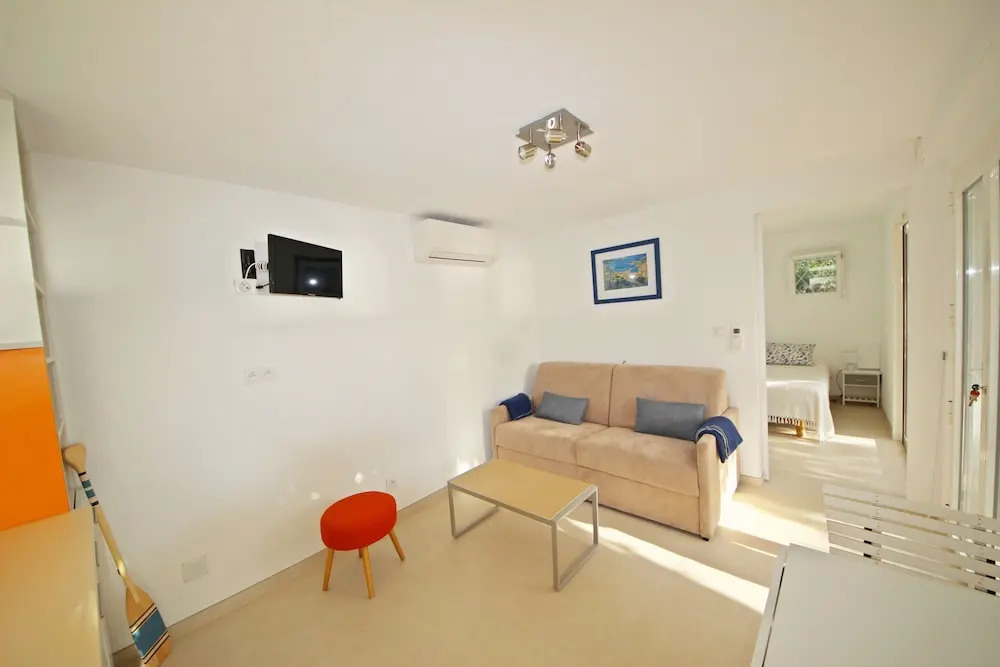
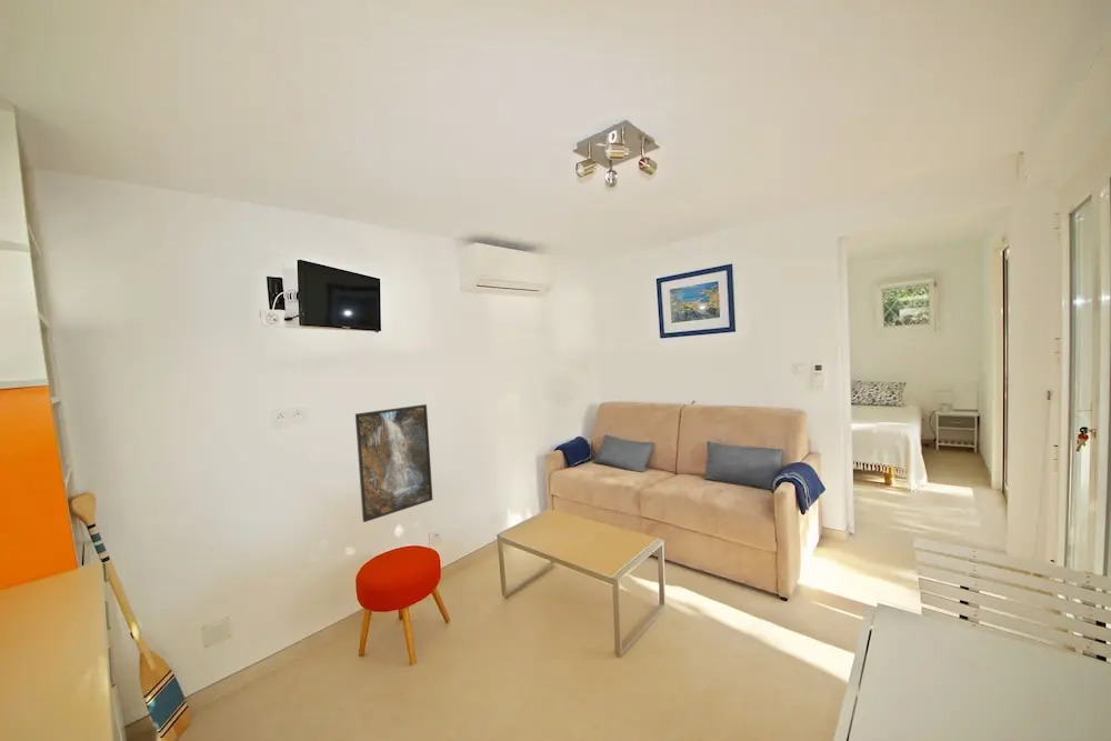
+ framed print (396, 459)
